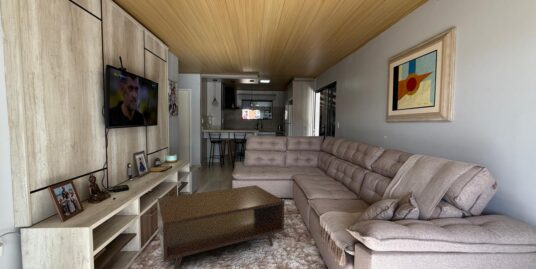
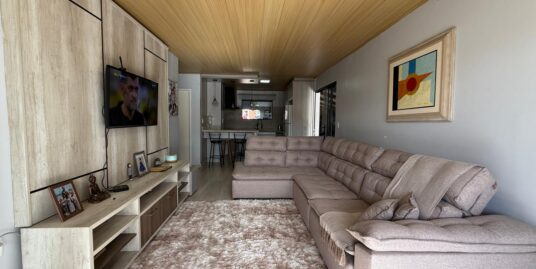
- coffee table (220, 222)
